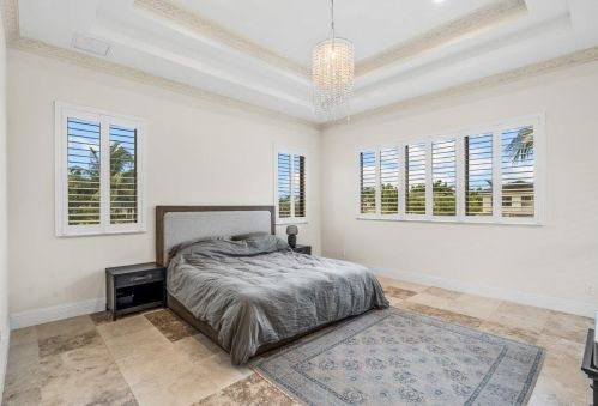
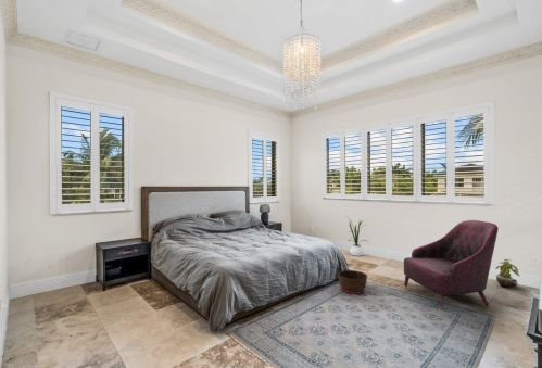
+ armchair (450, 258)
+ potted plant (507, 272)
+ basket (352, 281)
+ house plant (355, 234)
